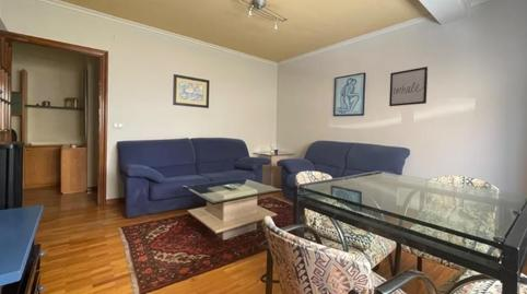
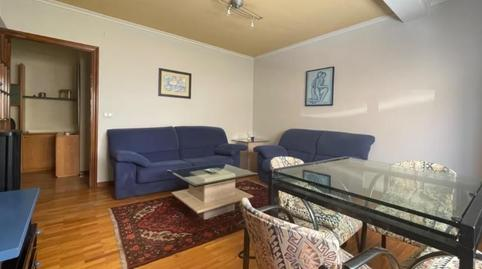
- wall art (407, 87)
